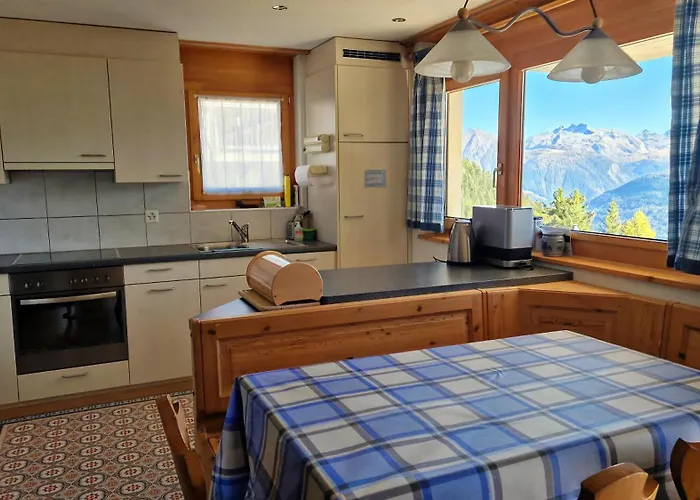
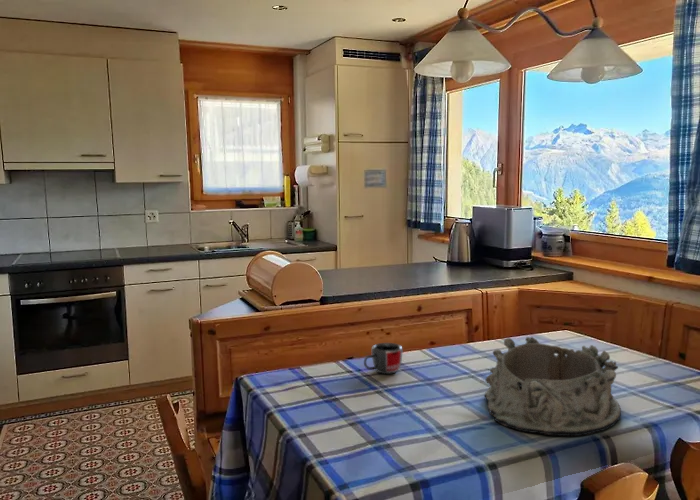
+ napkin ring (551, 379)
+ mug (382, 359)
